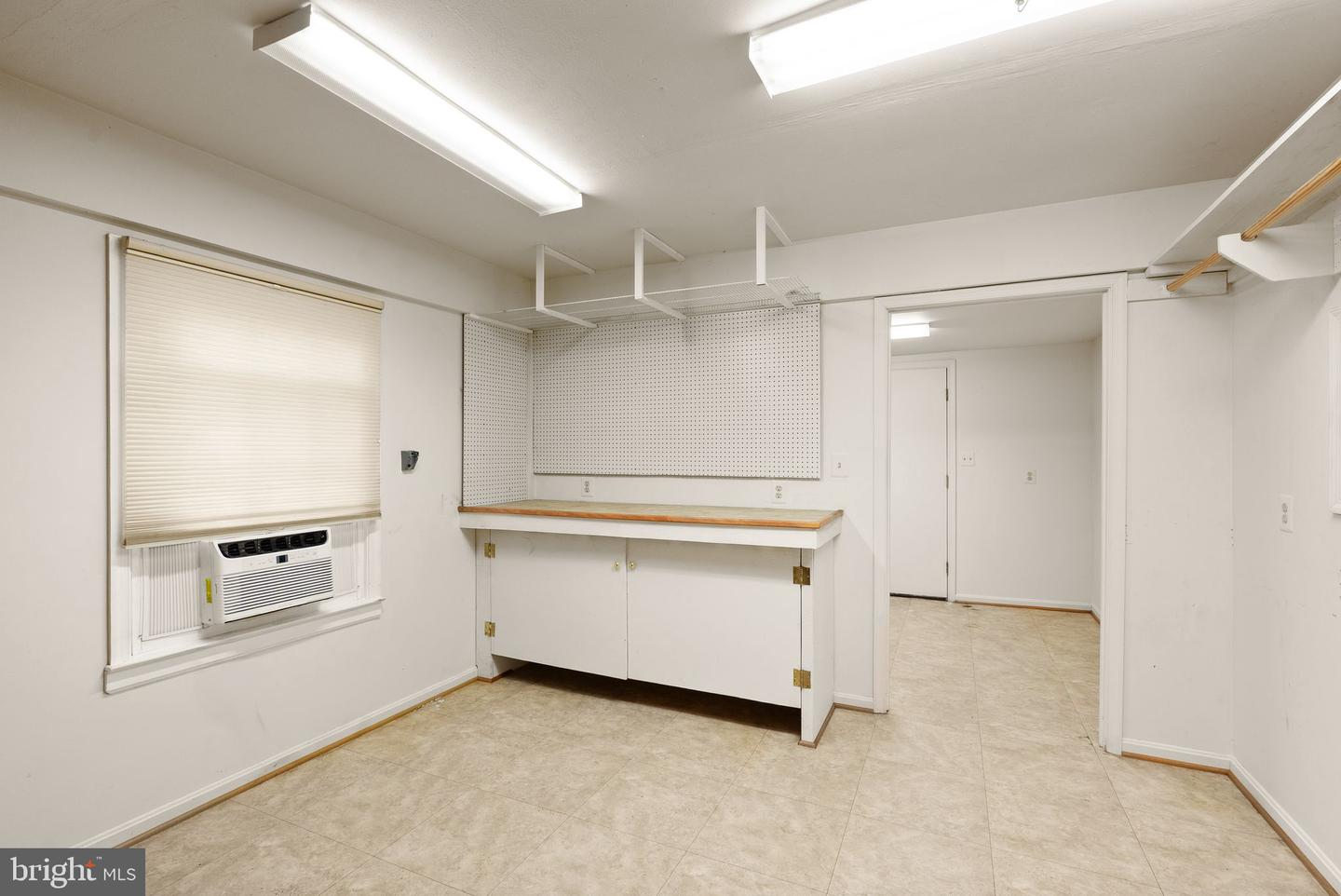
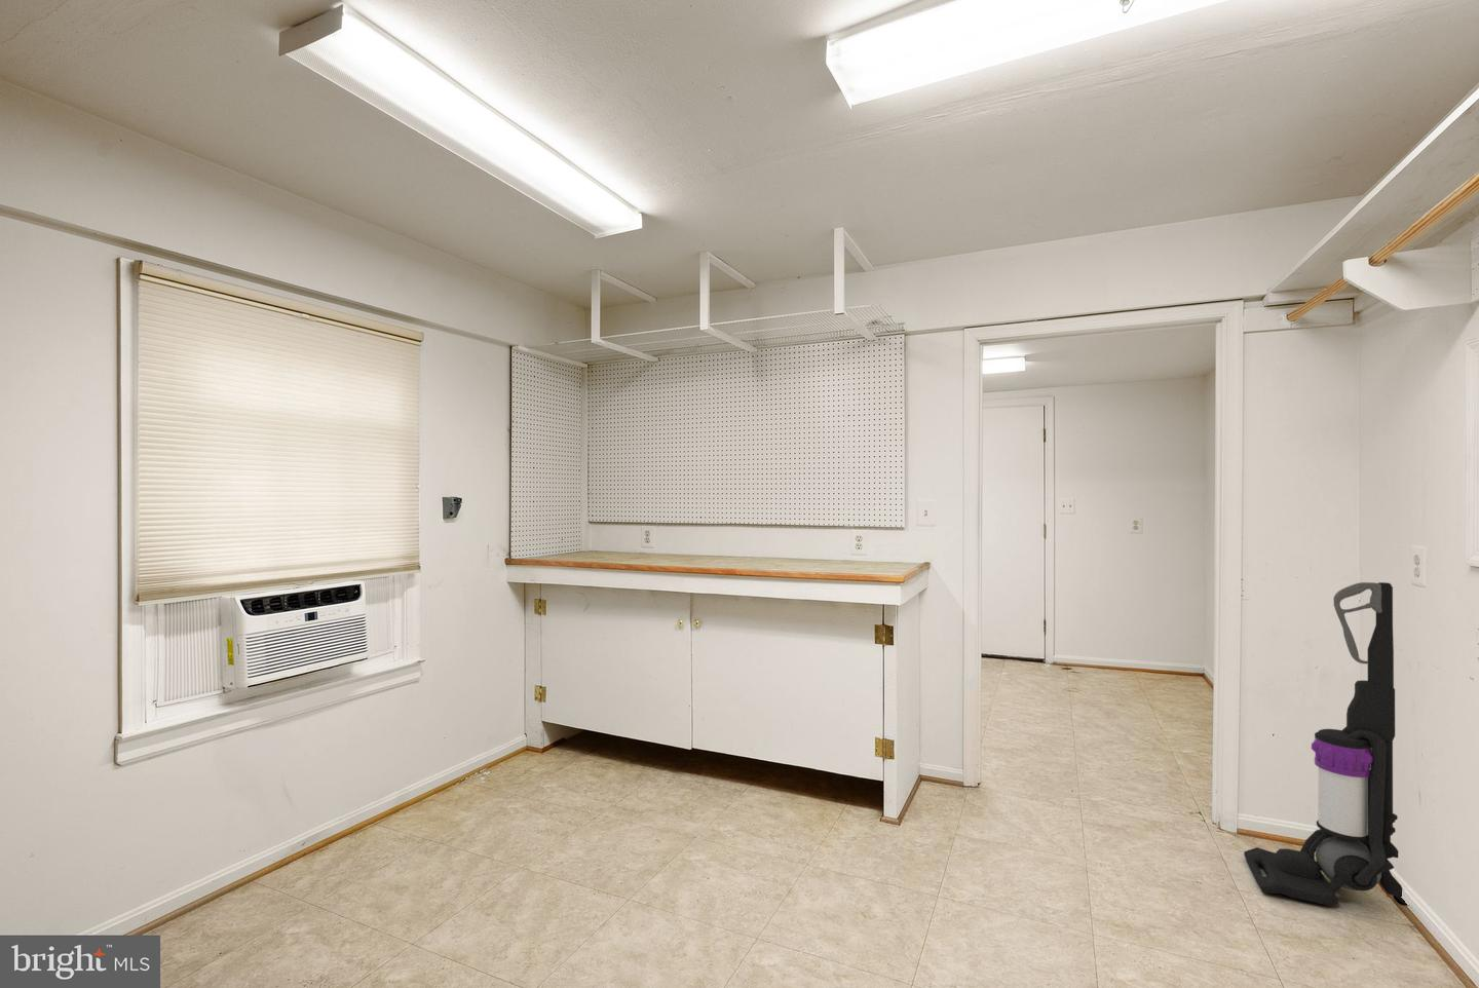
+ vacuum cleaner (1328, 734)
